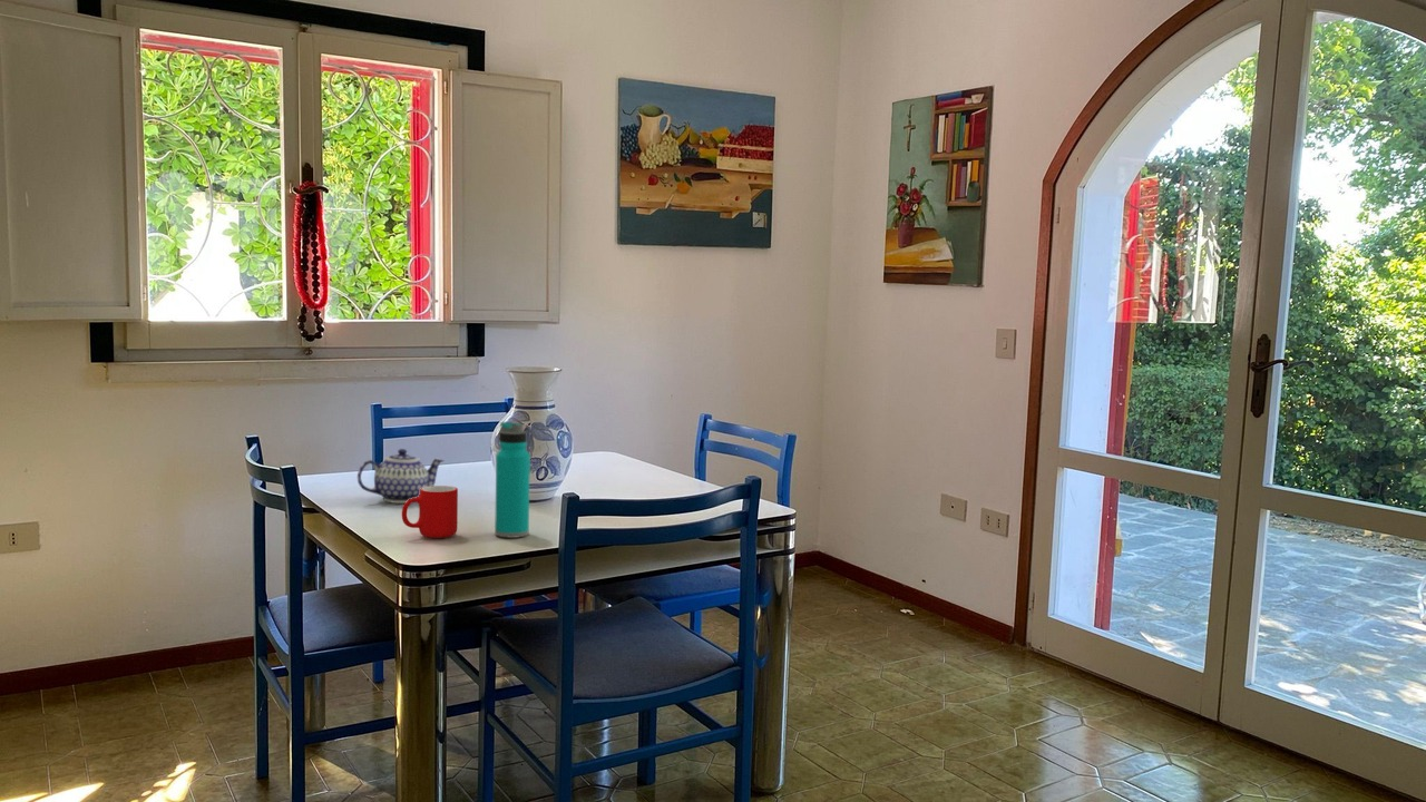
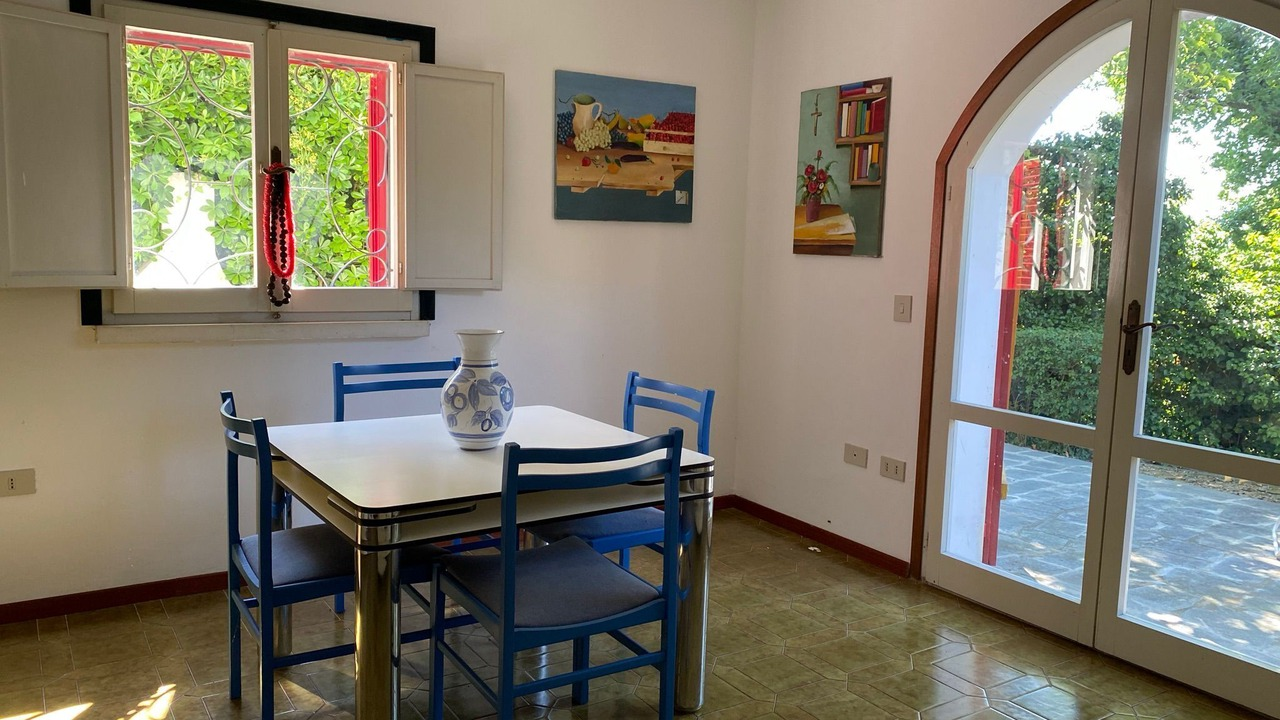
- cup (429, 512)
- water bottle (512, 478)
- teapot (401, 473)
